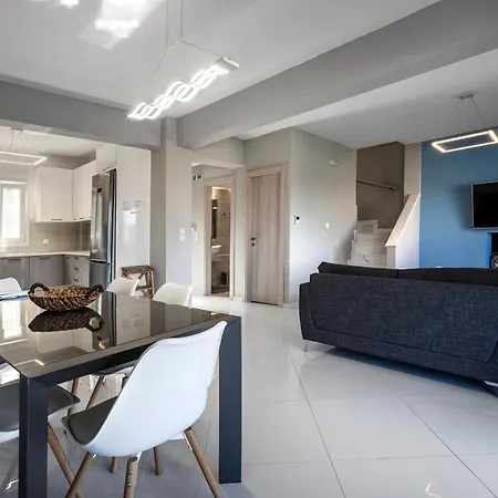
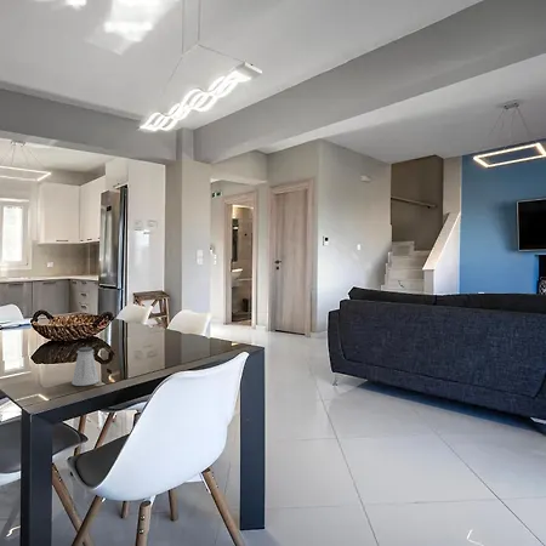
+ saltshaker (85, 364)
